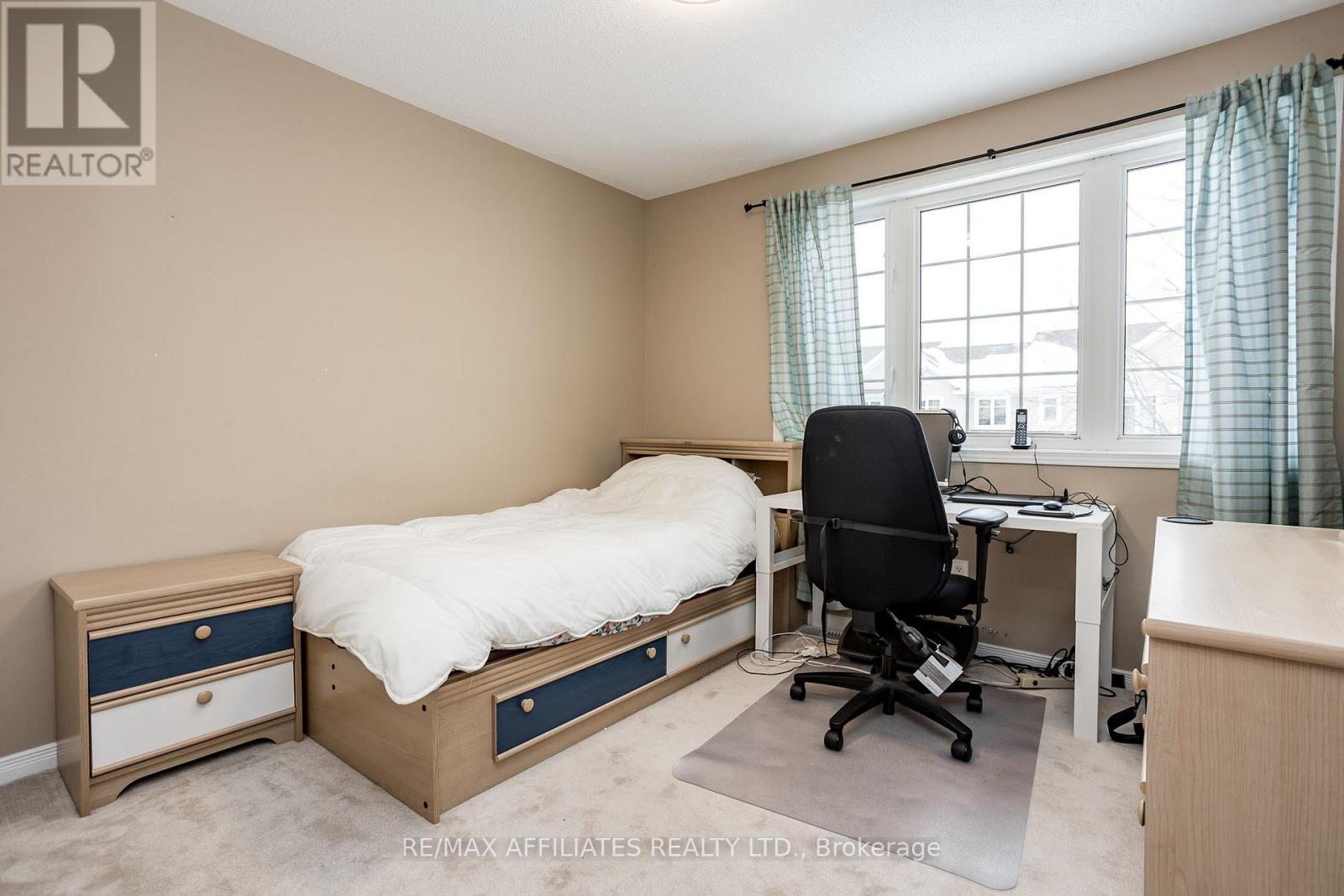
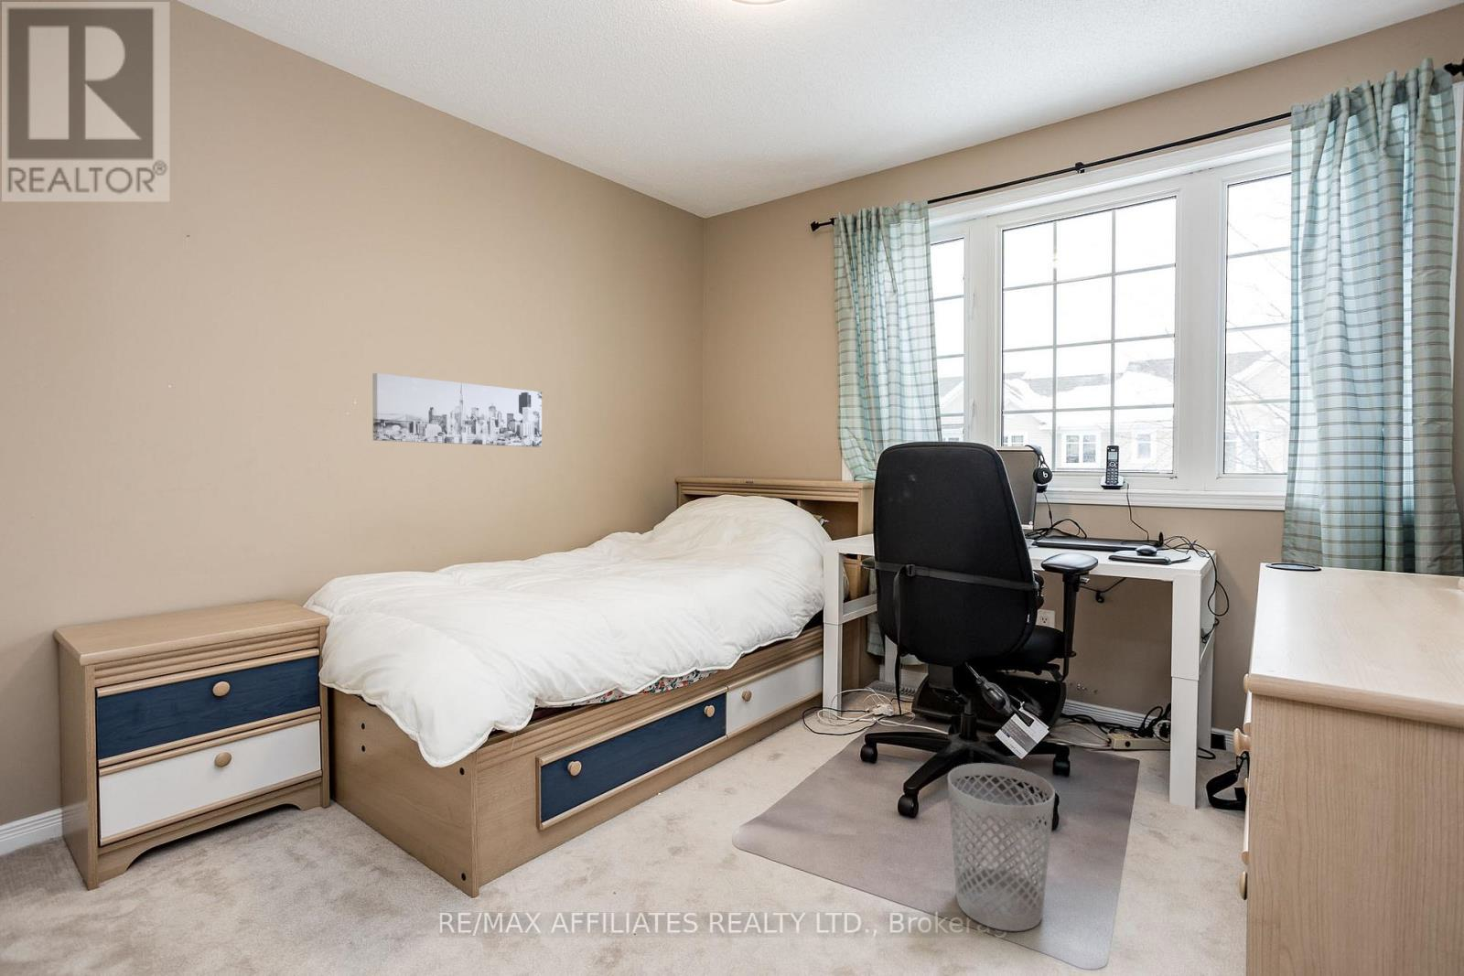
+ wall art (465, 414)
+ wastebasket (999, 844)
